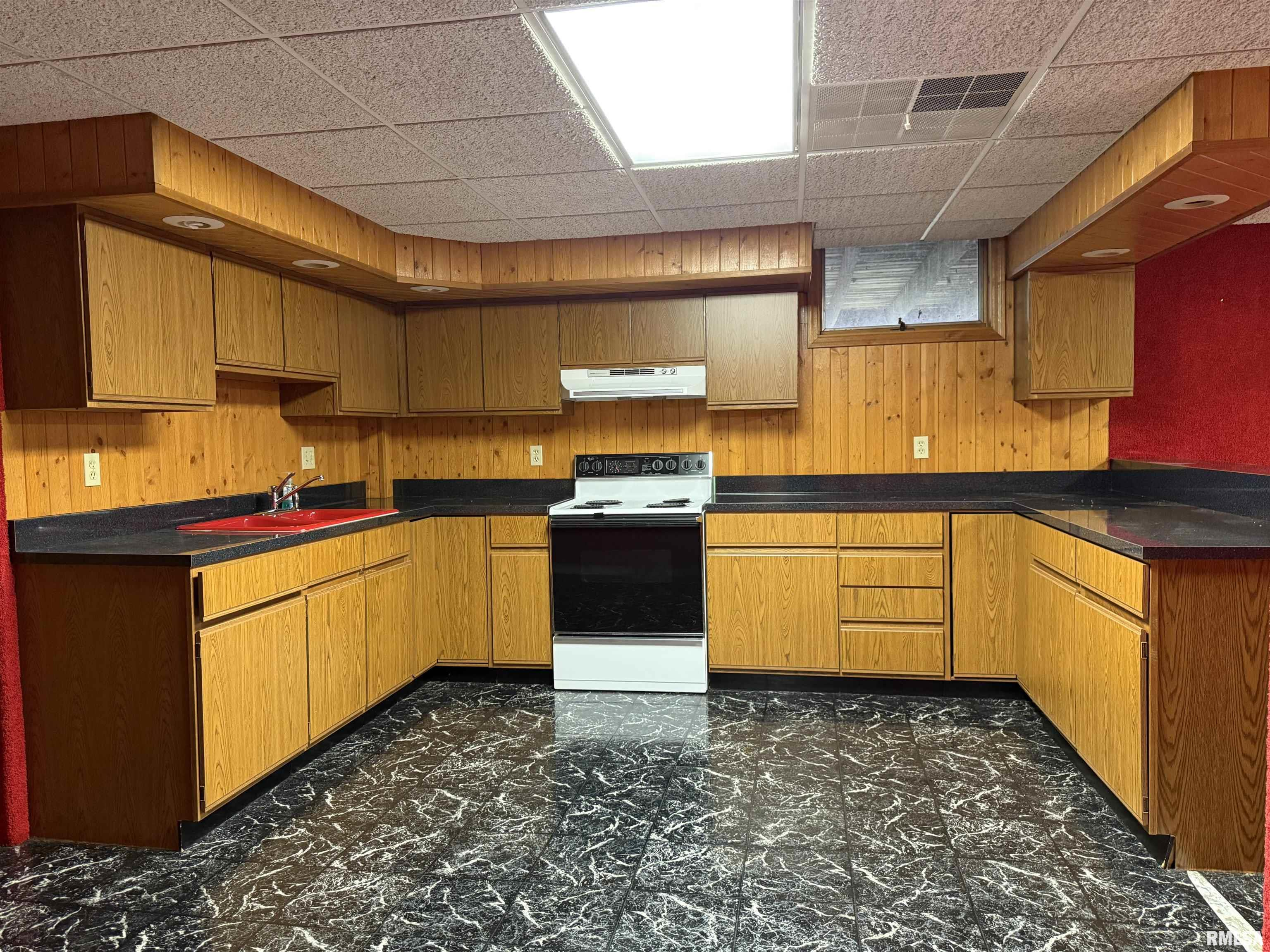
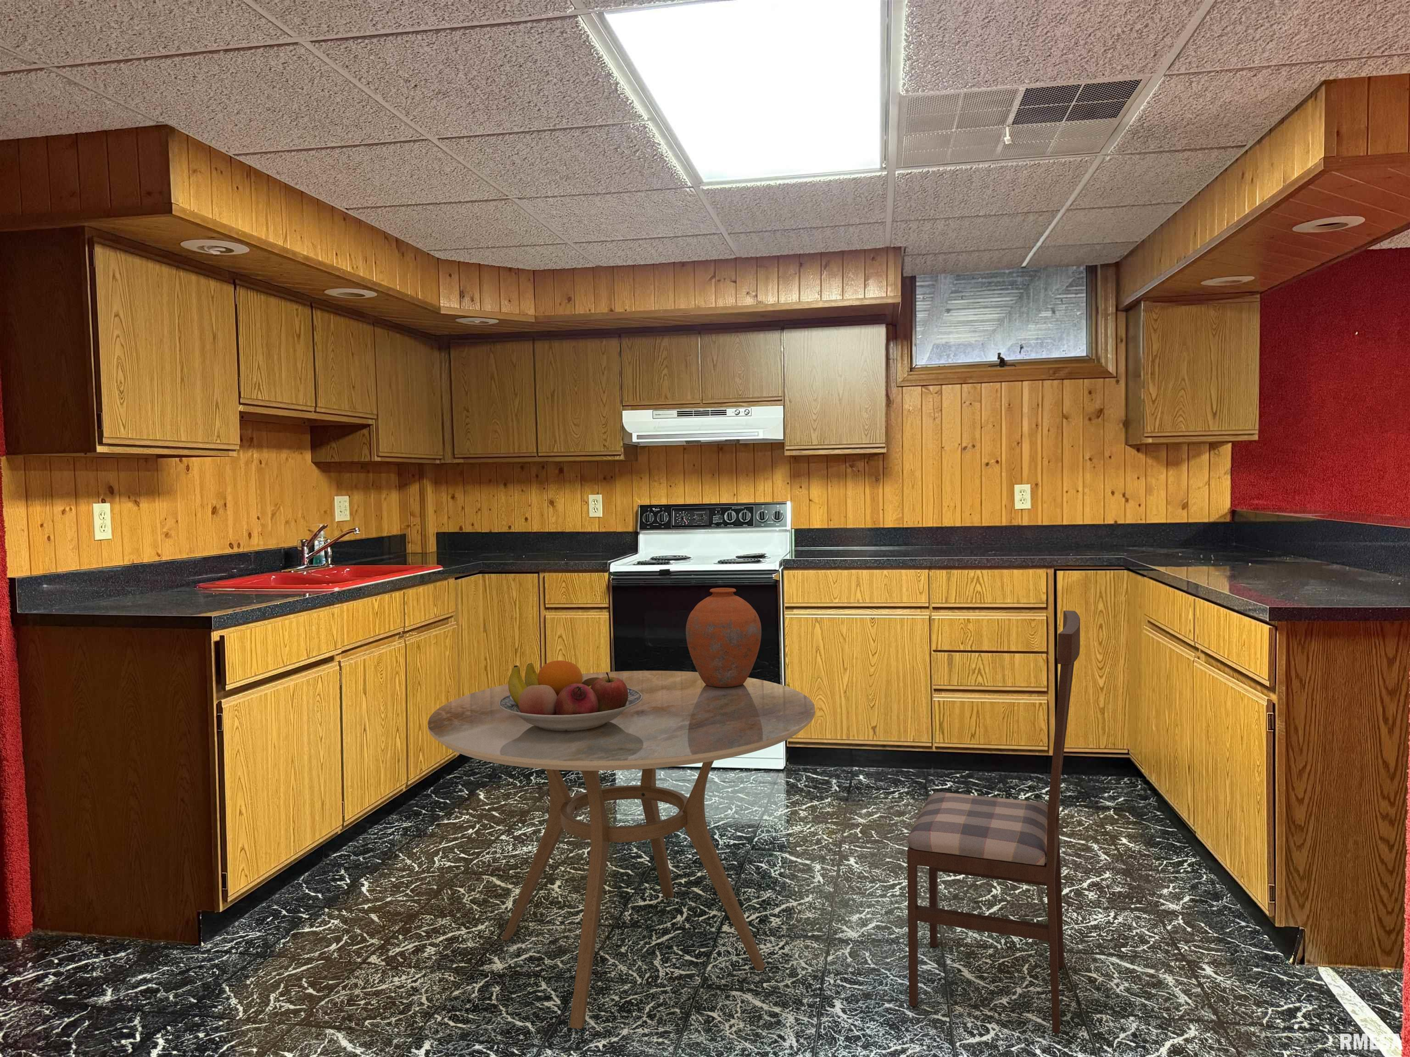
+ dining chair (997, 803)
+ vase (724, 636)
+ fruit bowl (571, 692)
+ dining table (627, 829)
